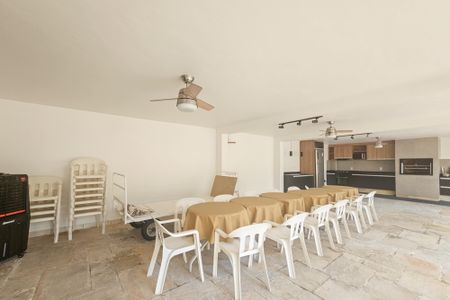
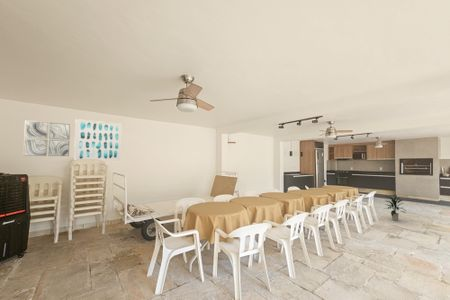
+ indoor plant (394, 206)
+ wall art (99, 141)
+ wall art (47, 138)
